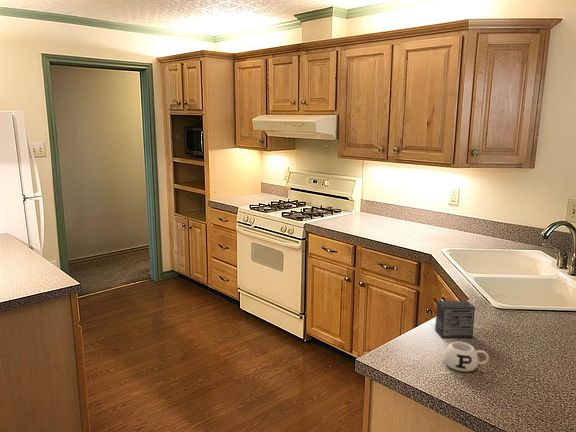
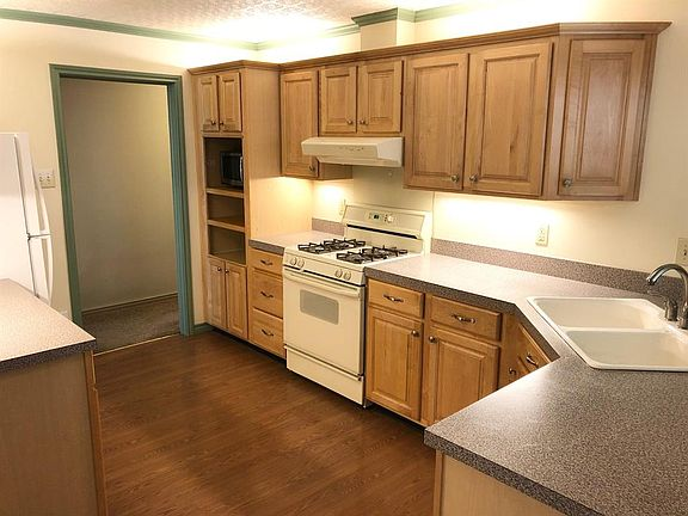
- mug (466, 356)
- small box (454, 318)
